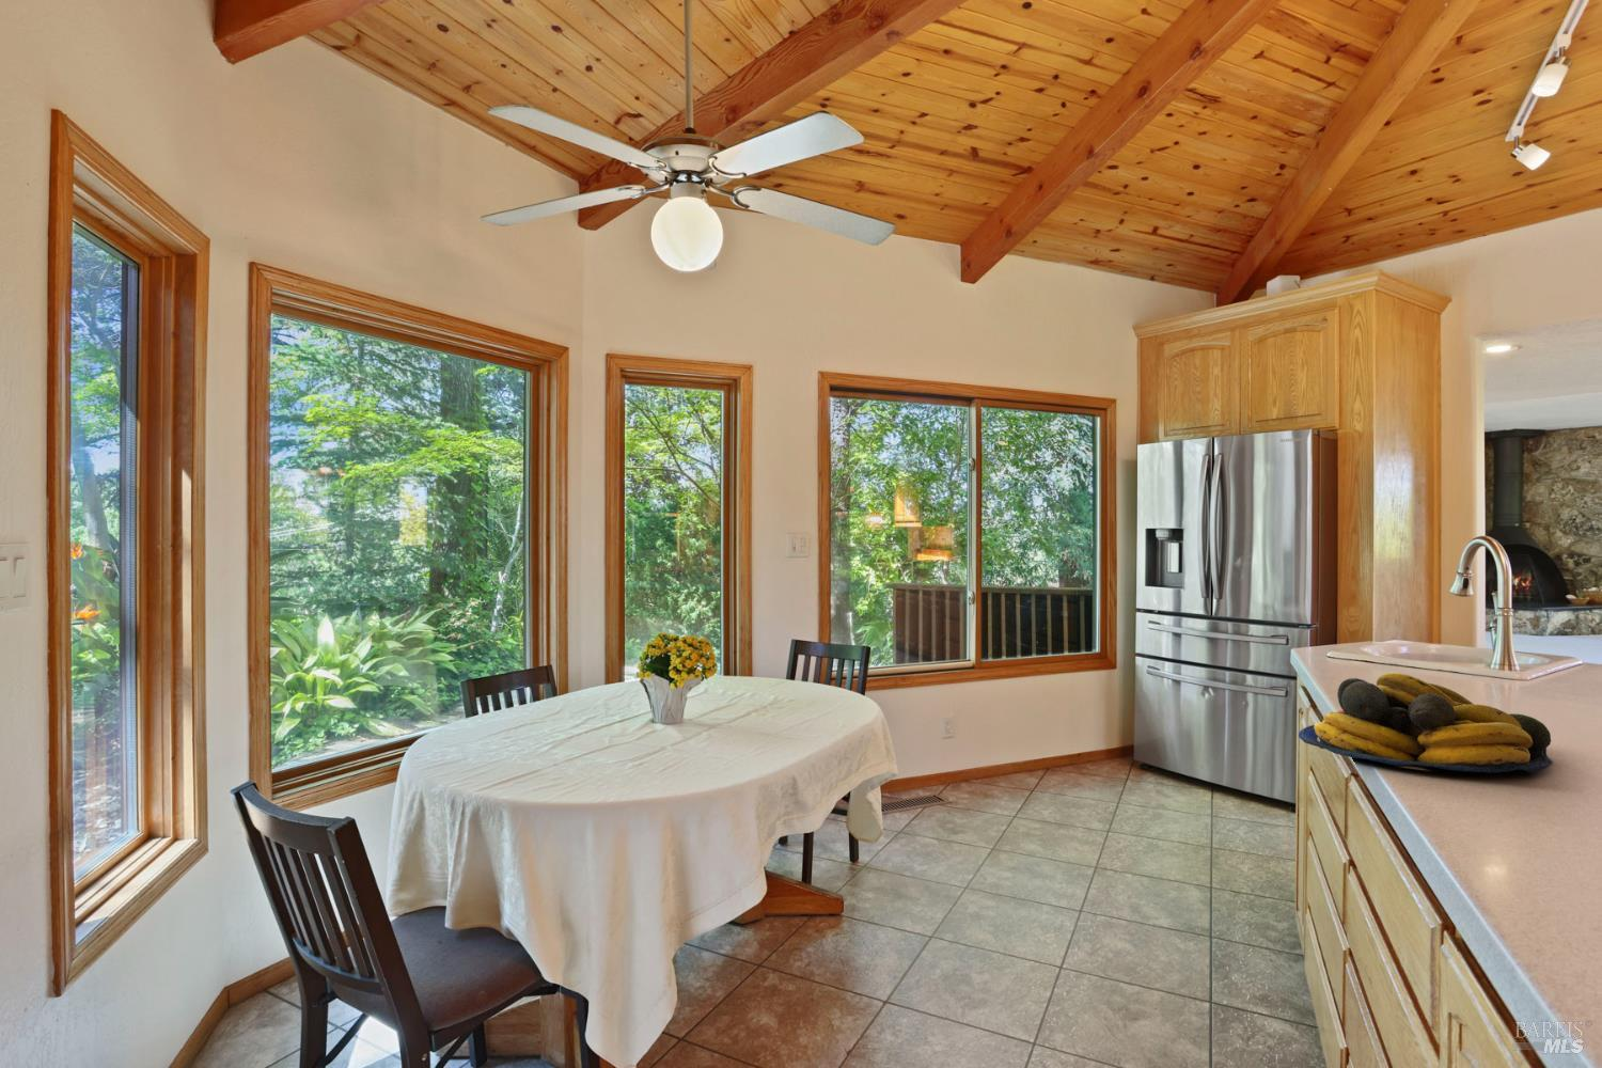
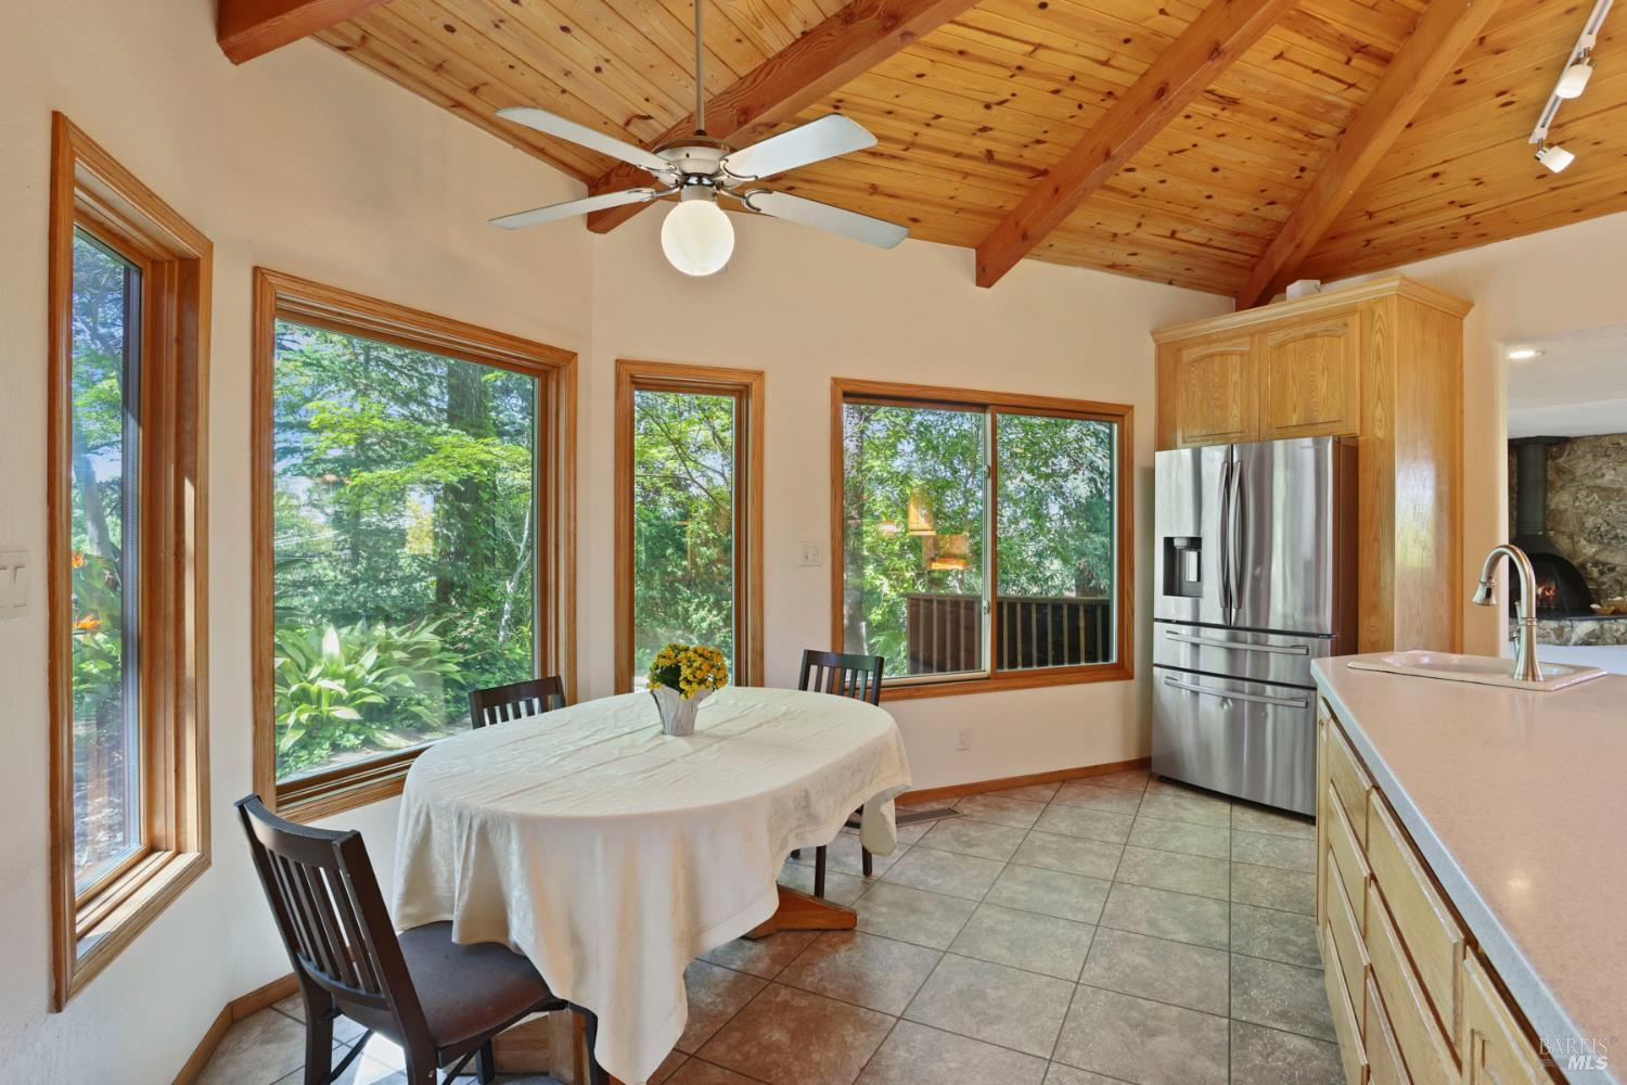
- fruit bowl (1415, 713)
